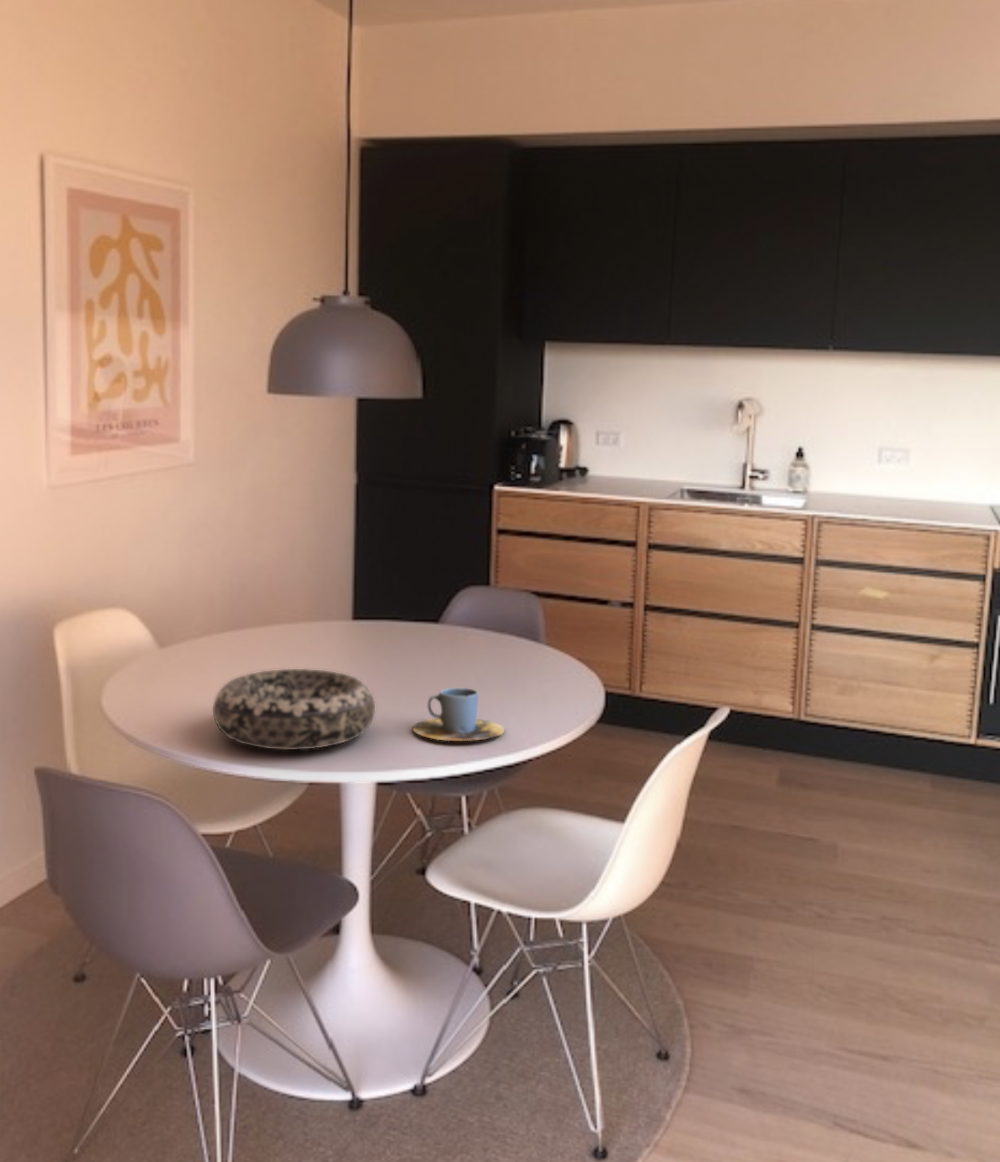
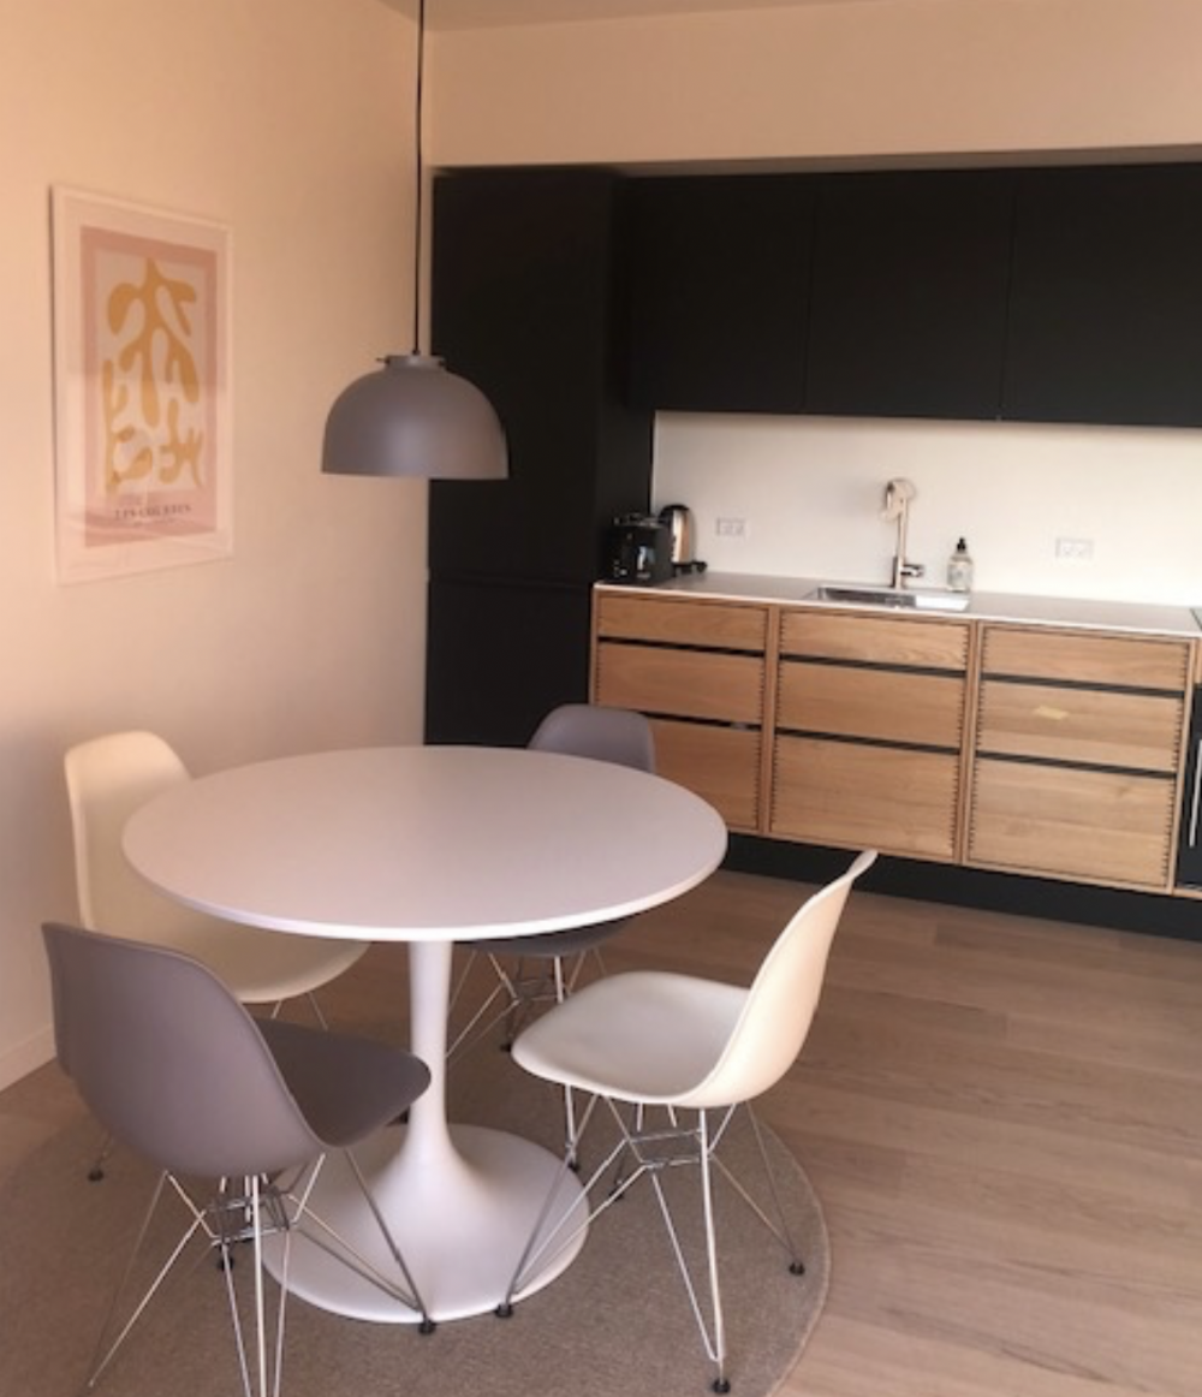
- cup (459, 710)
- decorative bowl (294, 708)
